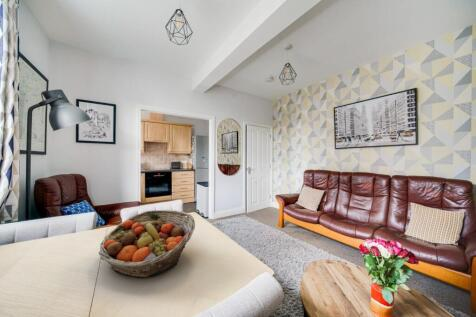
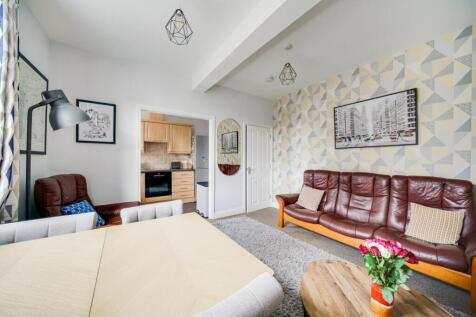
- fruit basket (150, 238)
